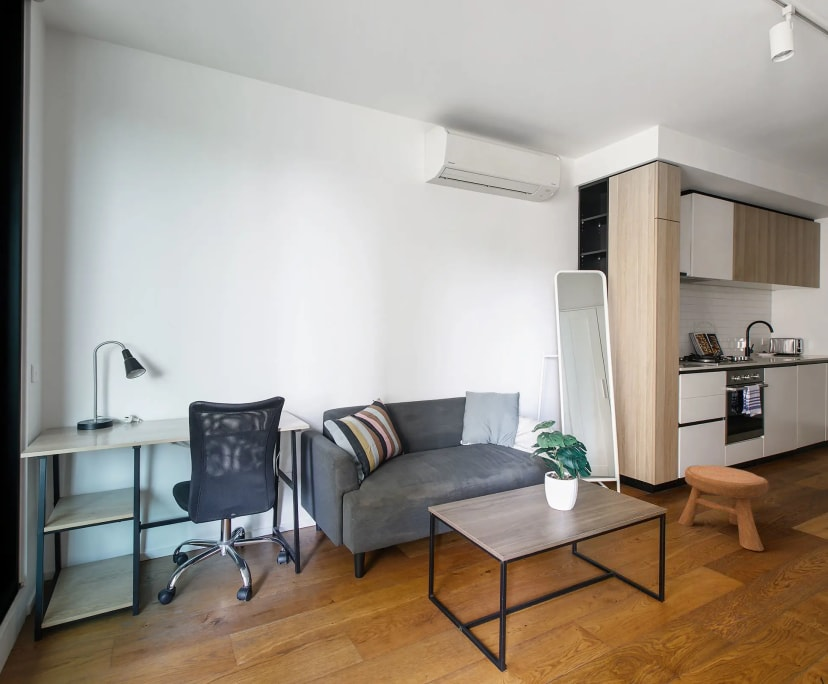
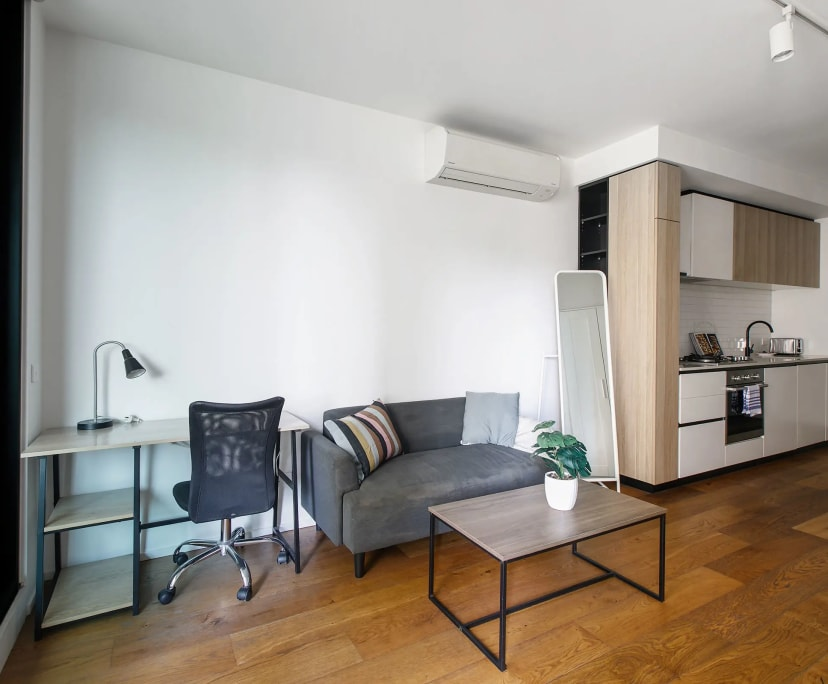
- stool (730, 504)
